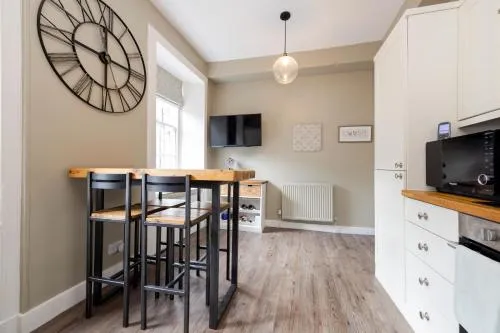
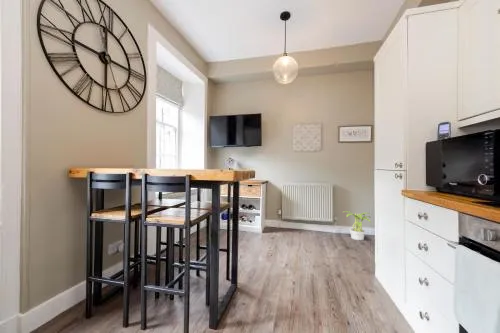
+ potted plant (357, 225)
